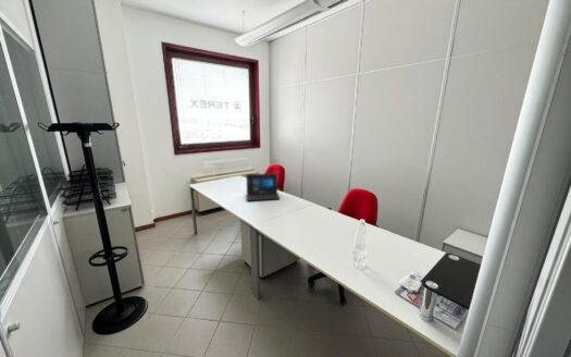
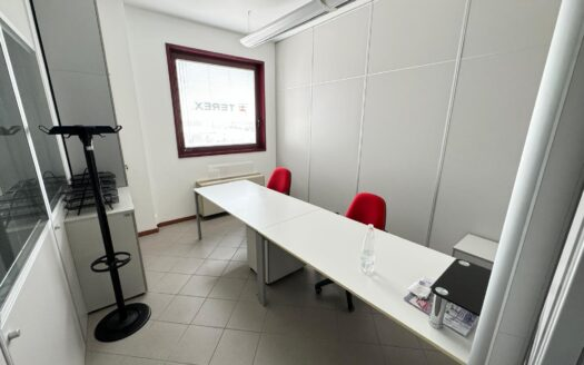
- laptop (262, 186)
